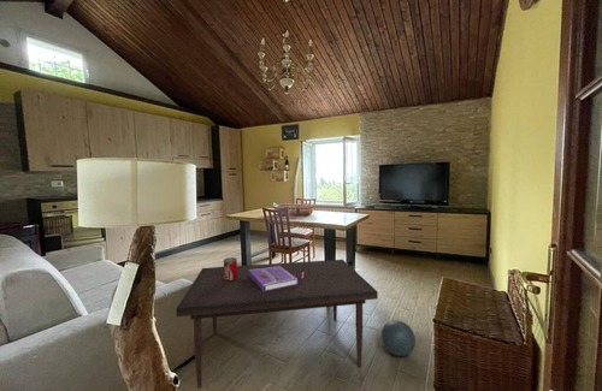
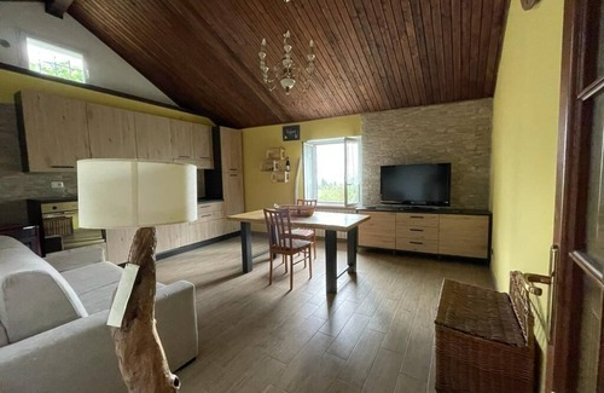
- ball (397, 337)
- coffee table (278, 303)
